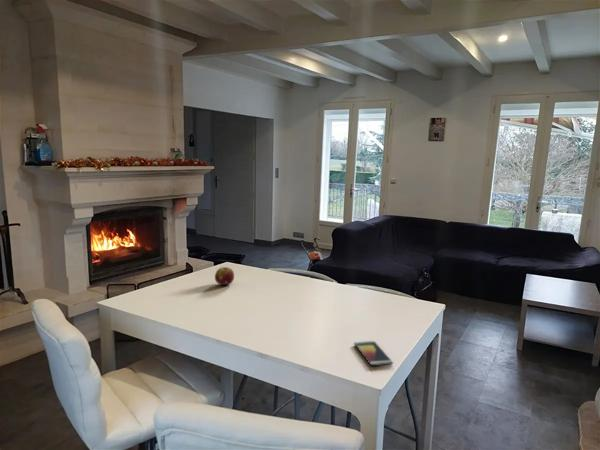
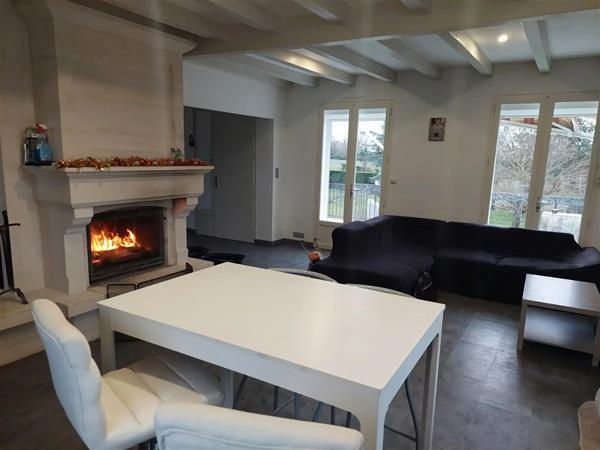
- smartphone (372, 352)
- fruit (224, 276)
